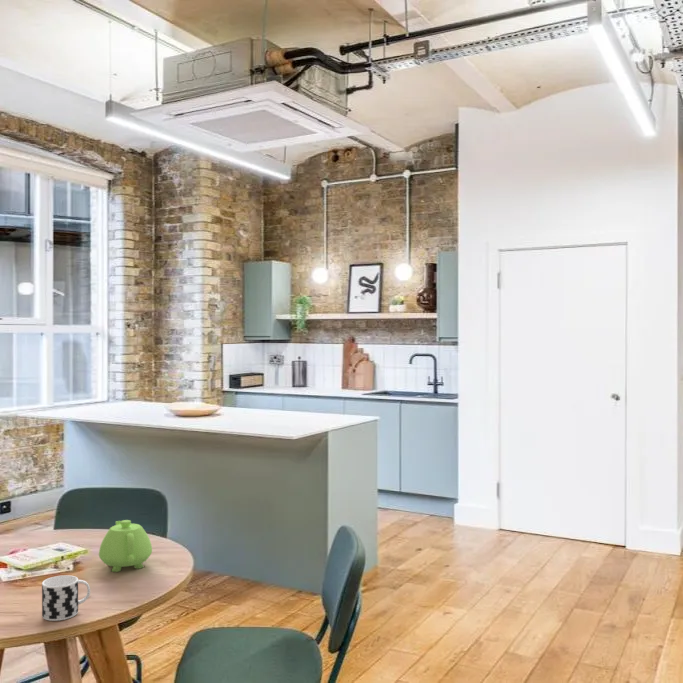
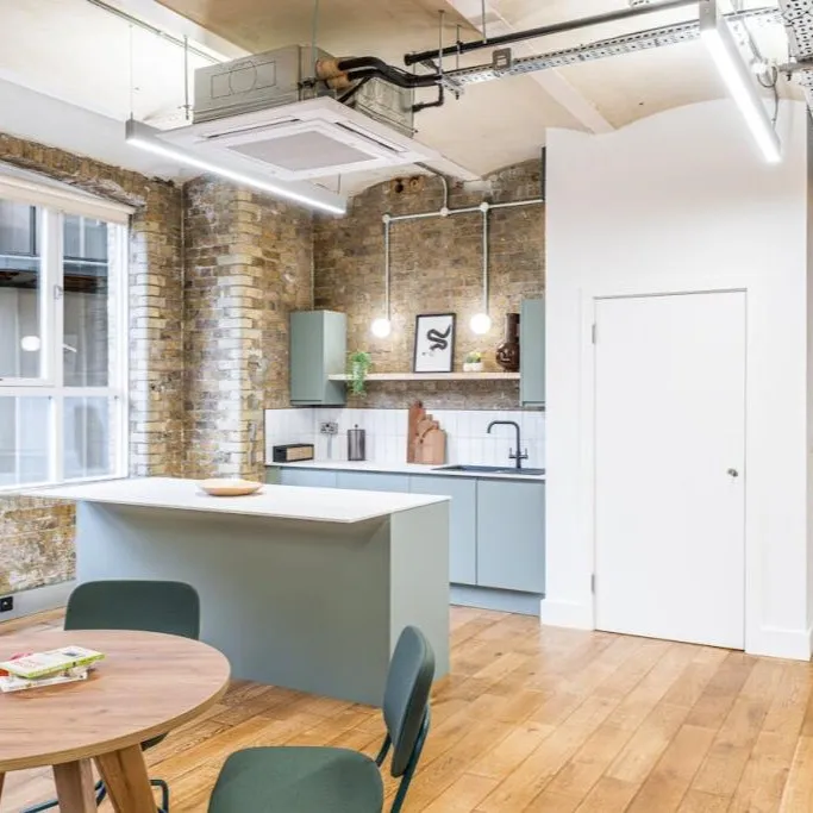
- teapot (125, 542)
- cup (66, 596)
